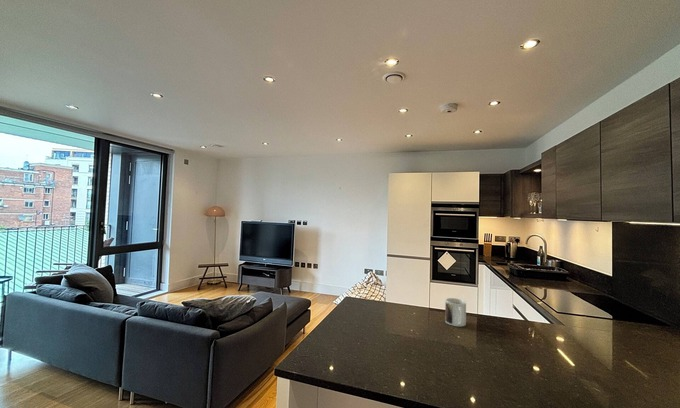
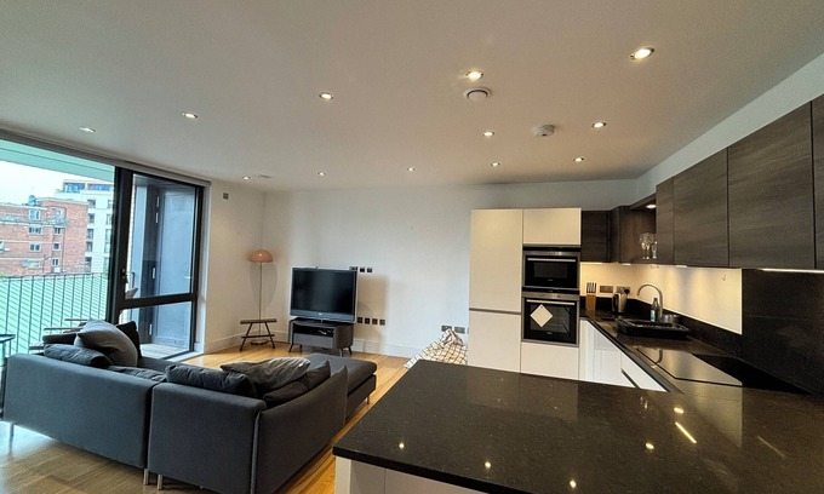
- mug (455, 312)
